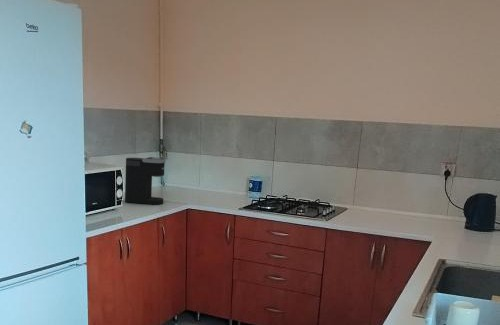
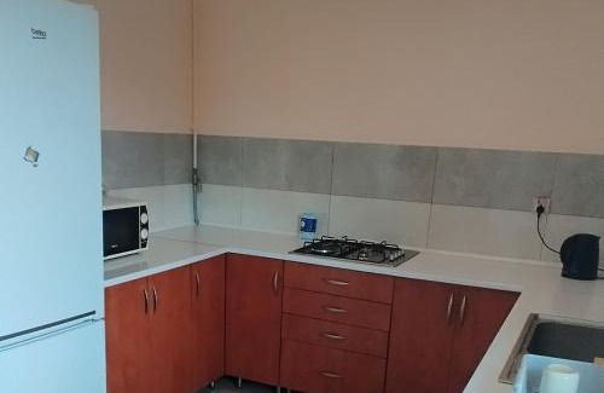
- coffee maker (145, 179)
